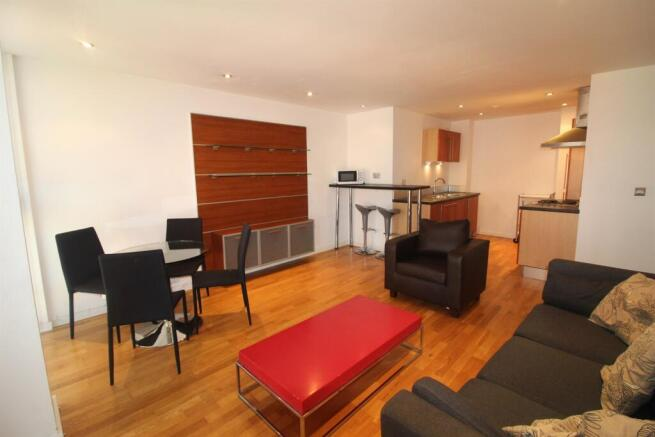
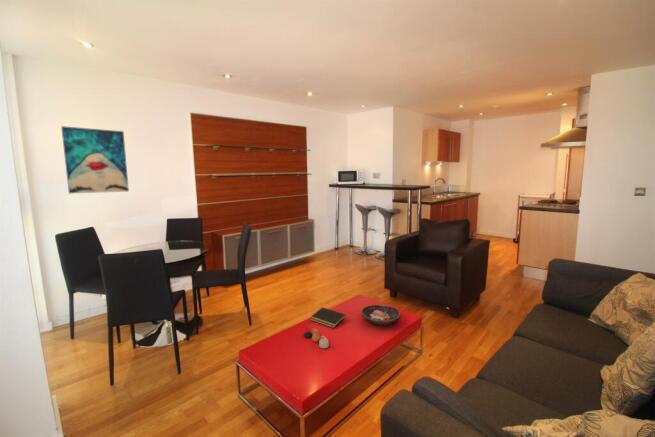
+ teapot (316, 334)
+ notepad (327, 317)
+ bowl (380, 315)
+ wall art (97, 161)
